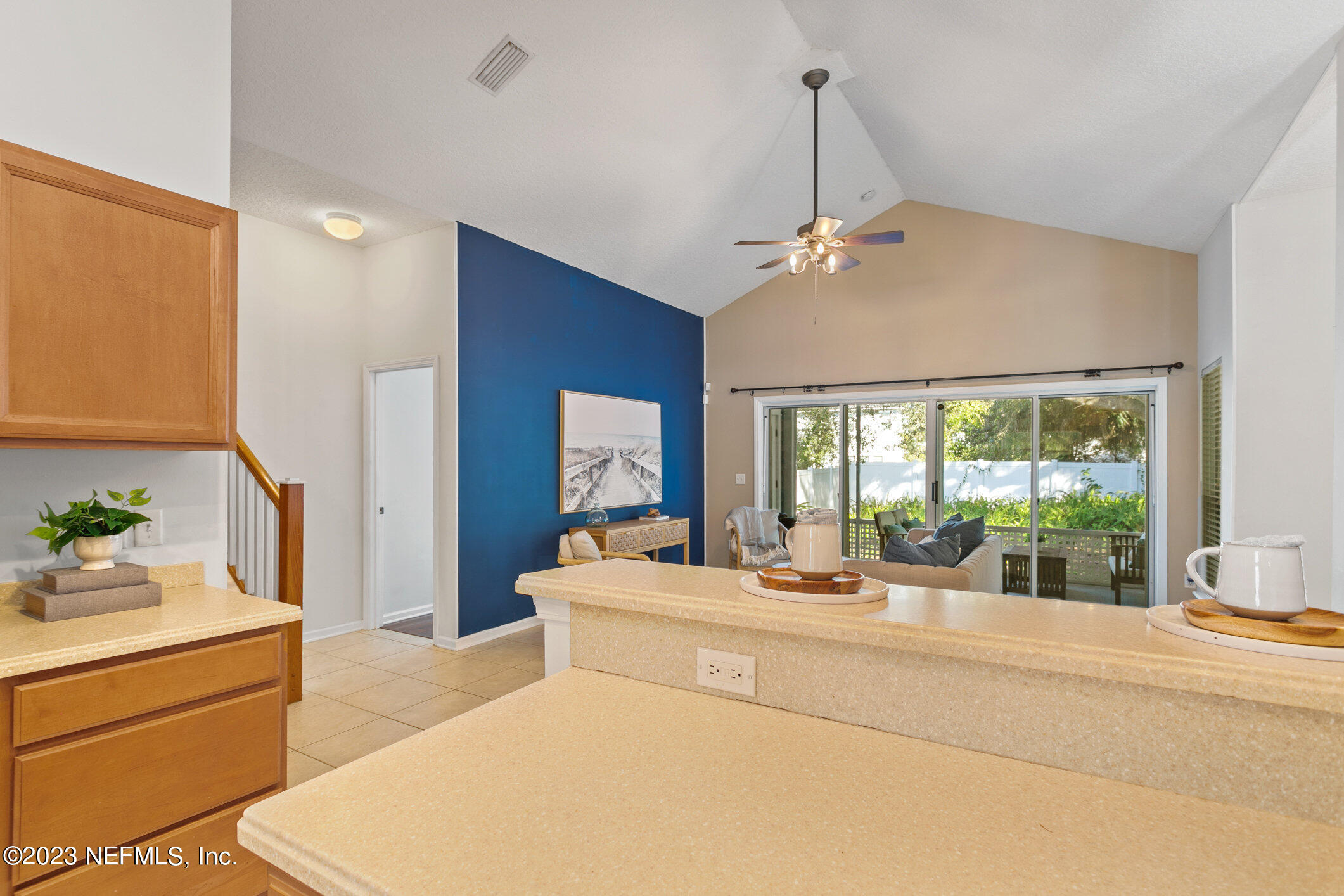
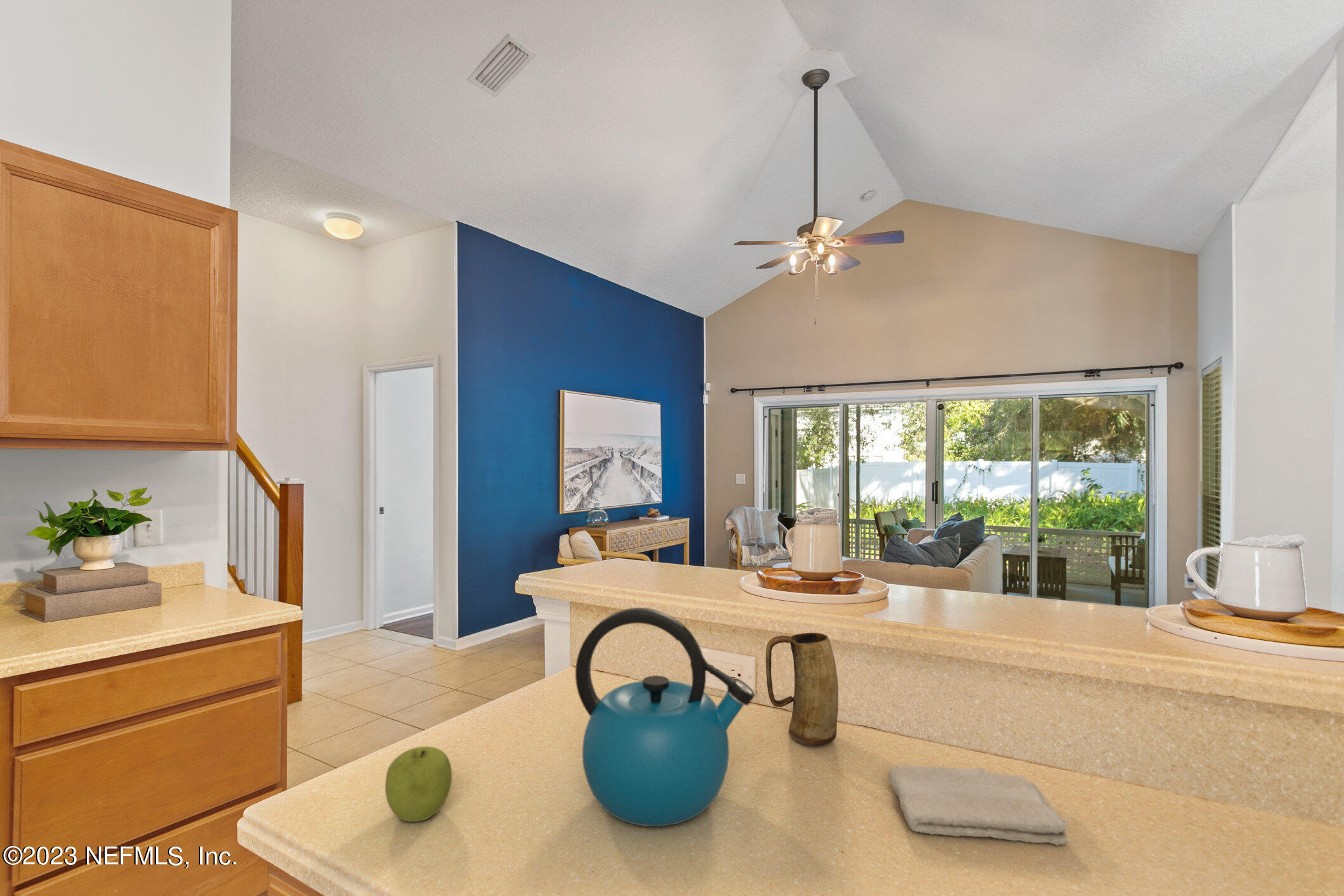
+ washcloth (973, 801)
+ kettle (664, 705)
+ fruit (419, 779)
+ mug (801, 686)
